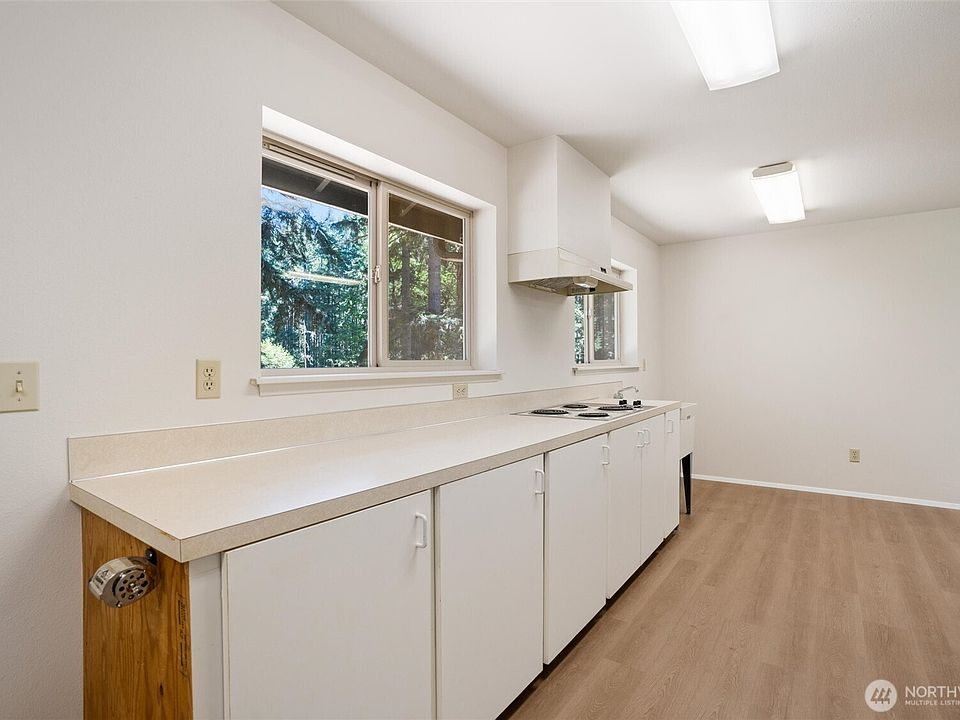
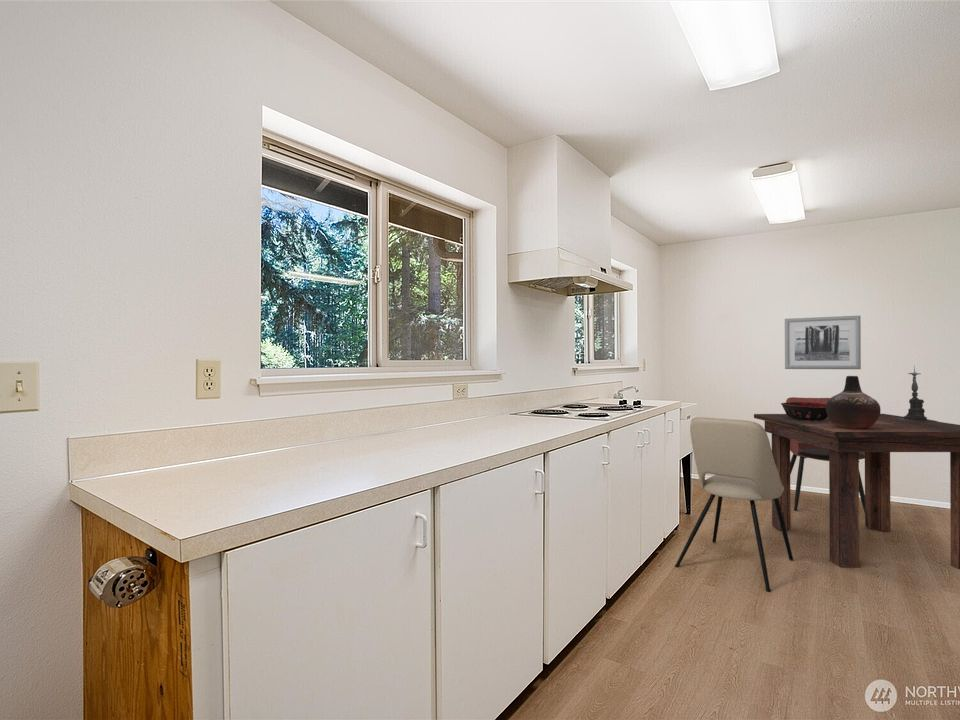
+ candle holder (914, 392)
+ dining chair (820, 452)
+ decorative bowl (807, 411)
+ vase (852, 401)
+ dining chair (736, 489)
+ wall art (821, 343)
+ dining table (865, 483)
